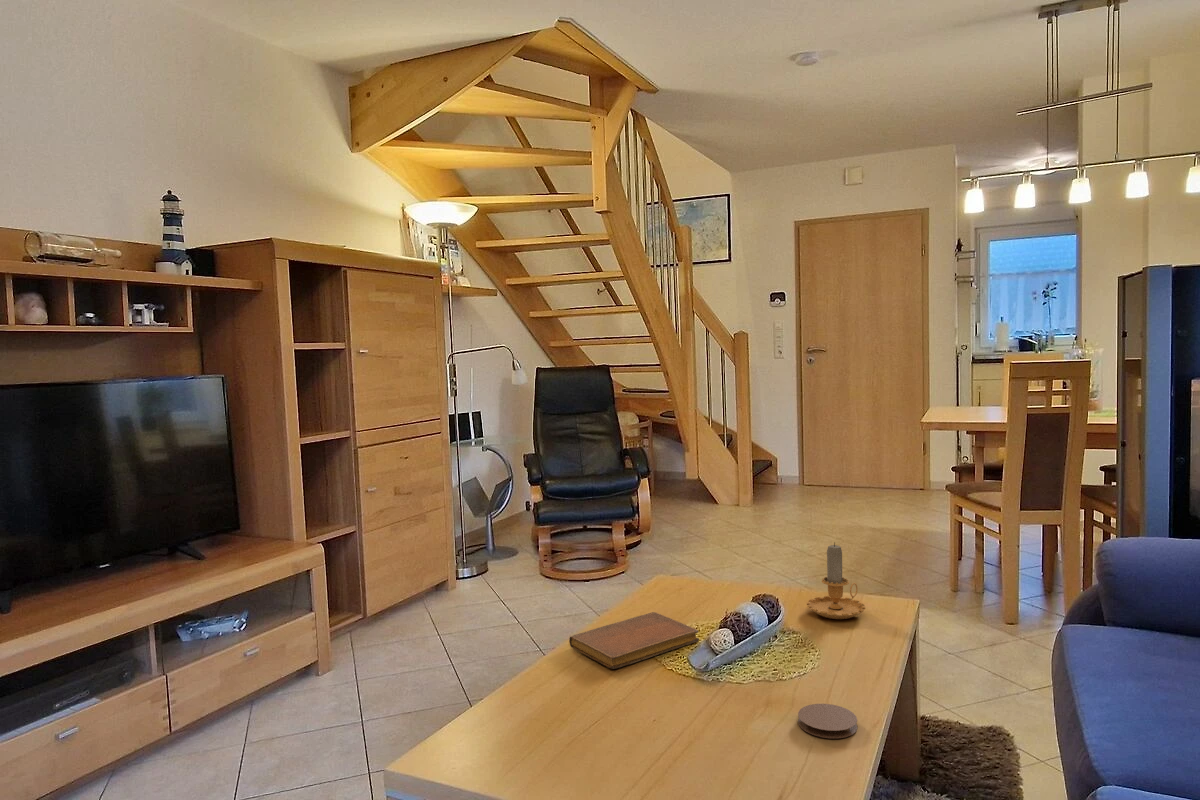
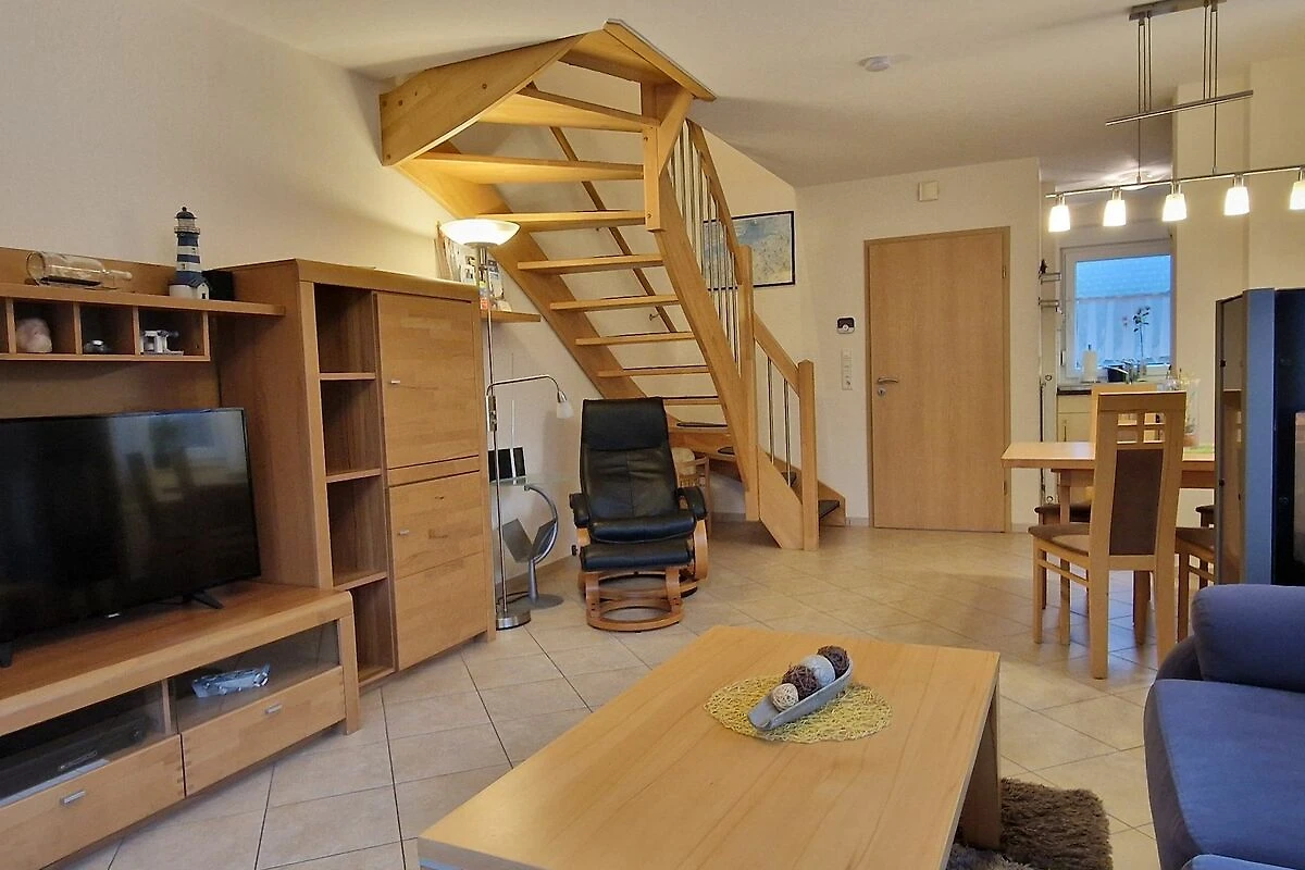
- coaster (827, 720)
- candle (838, 576)
- notebook (634, 637)
